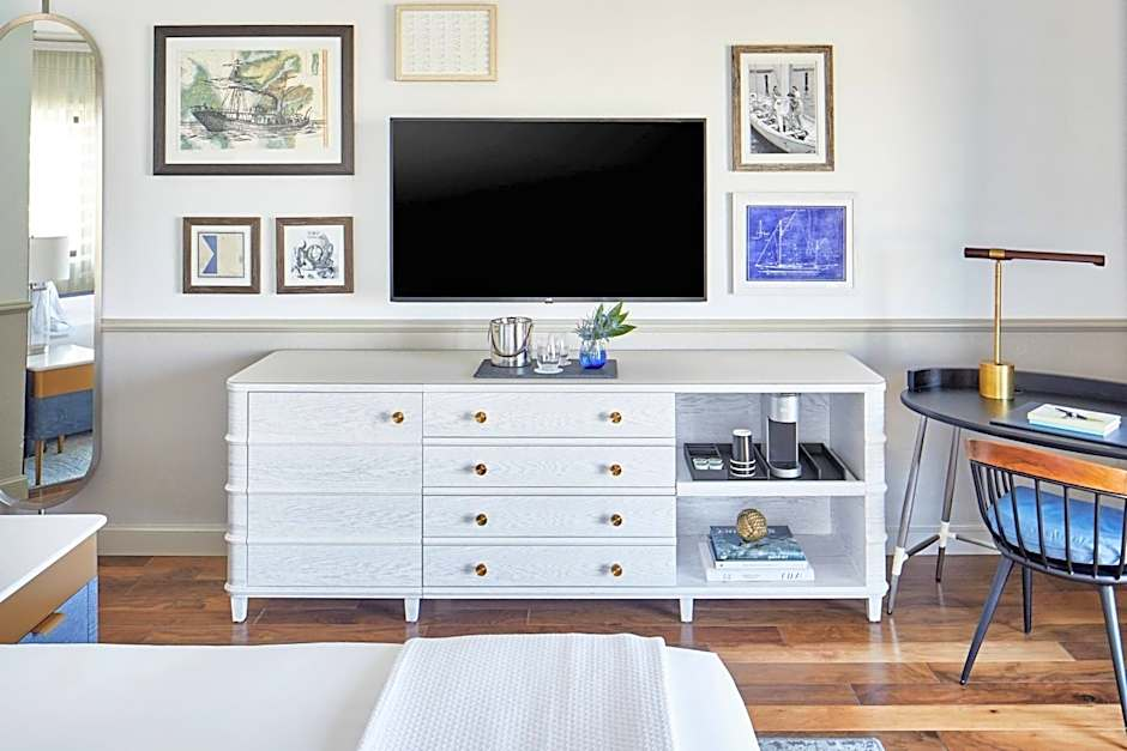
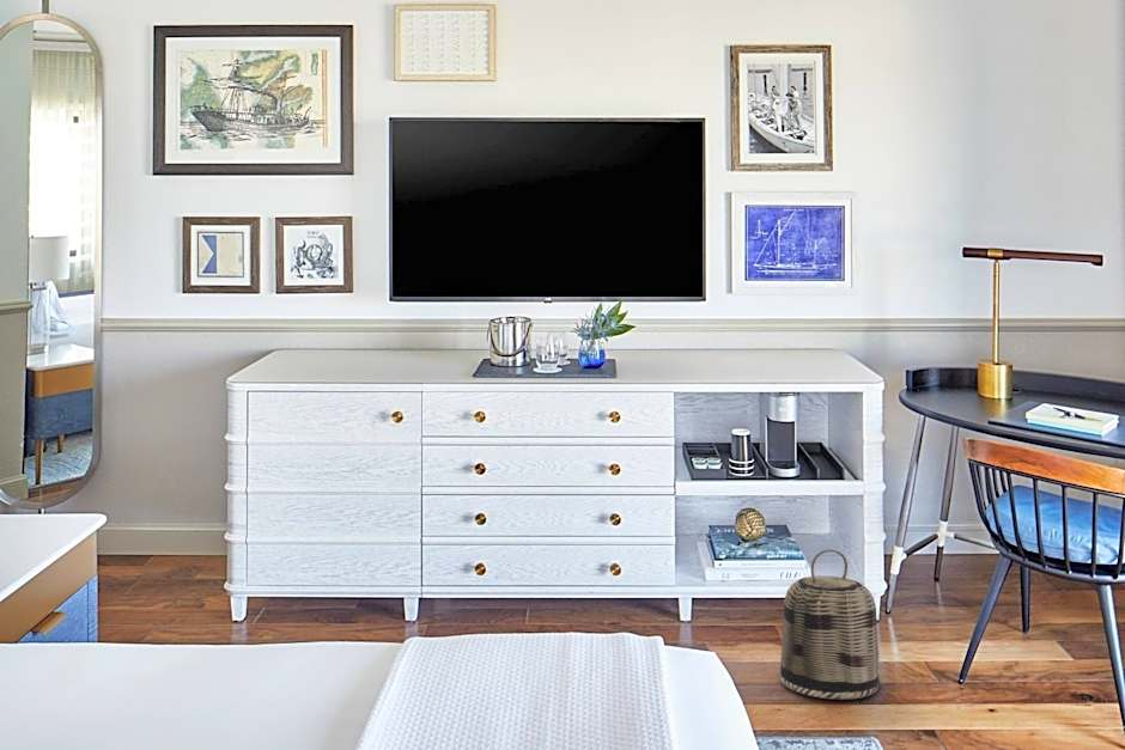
+ basket (829, 616)
